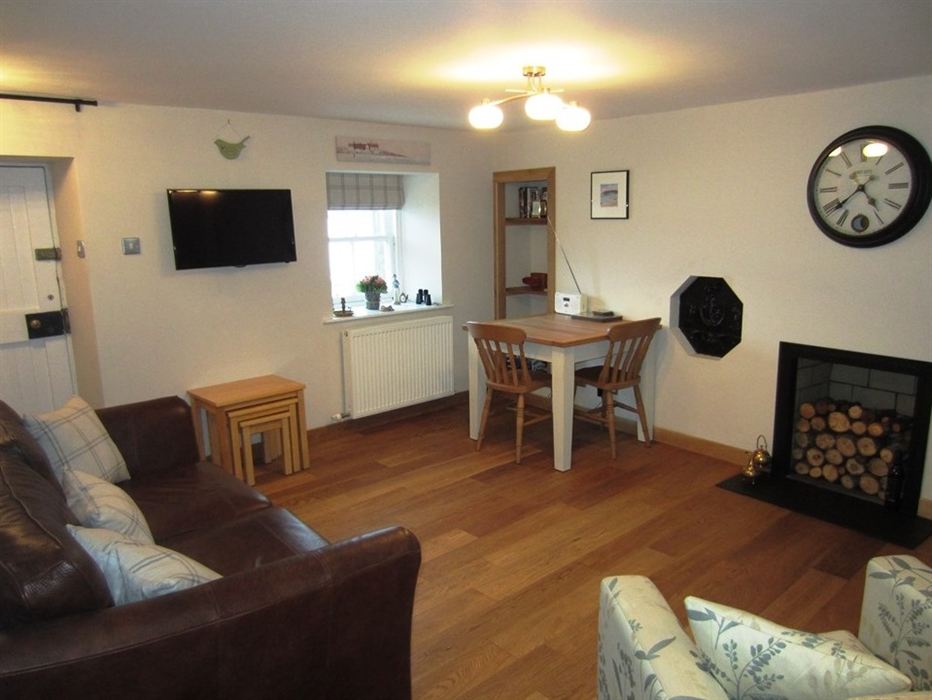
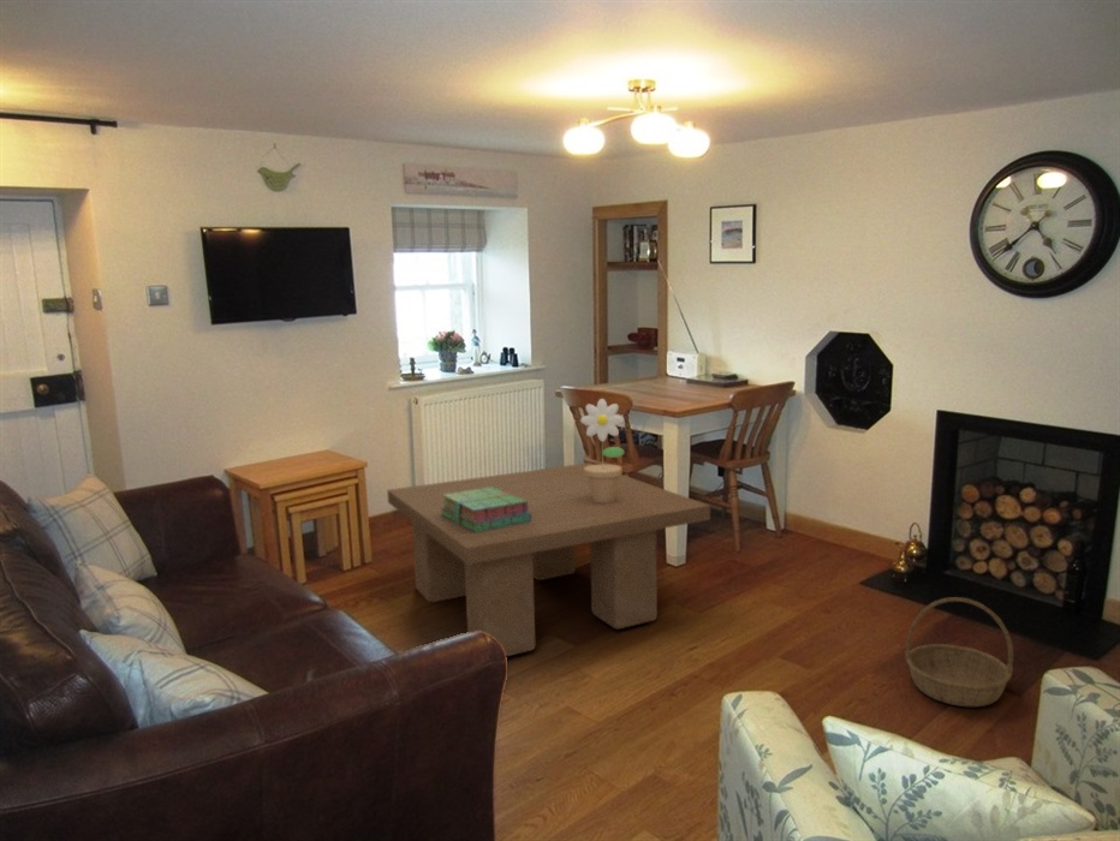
+ basket (957, 645)
+ stack of books (484, 507)
+ potted flower (602, 448)
+ coffee table (541, 549)
